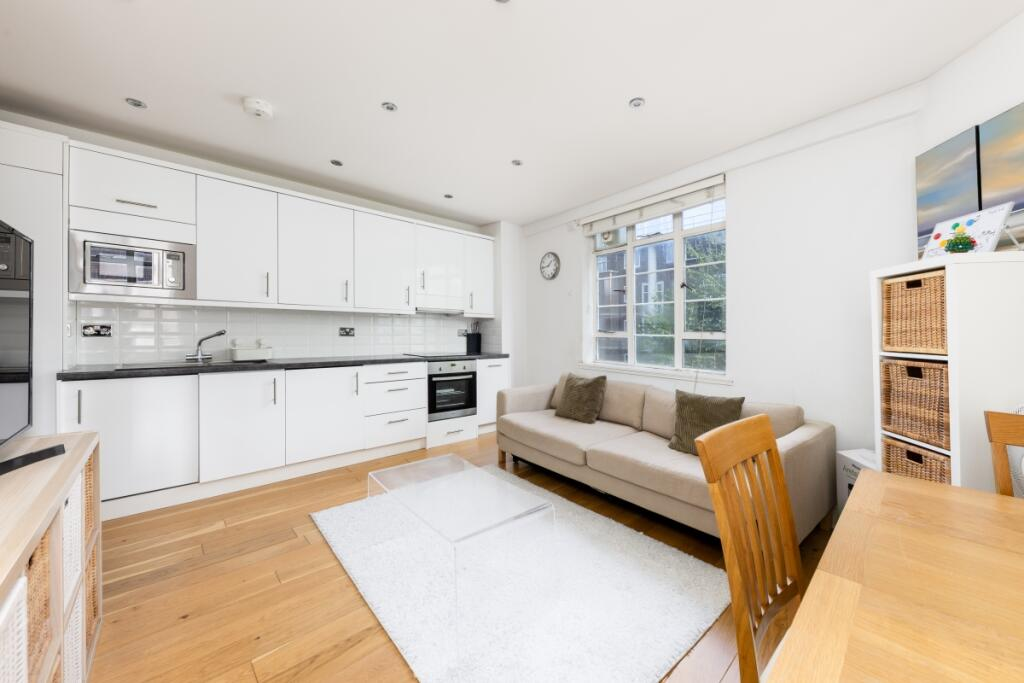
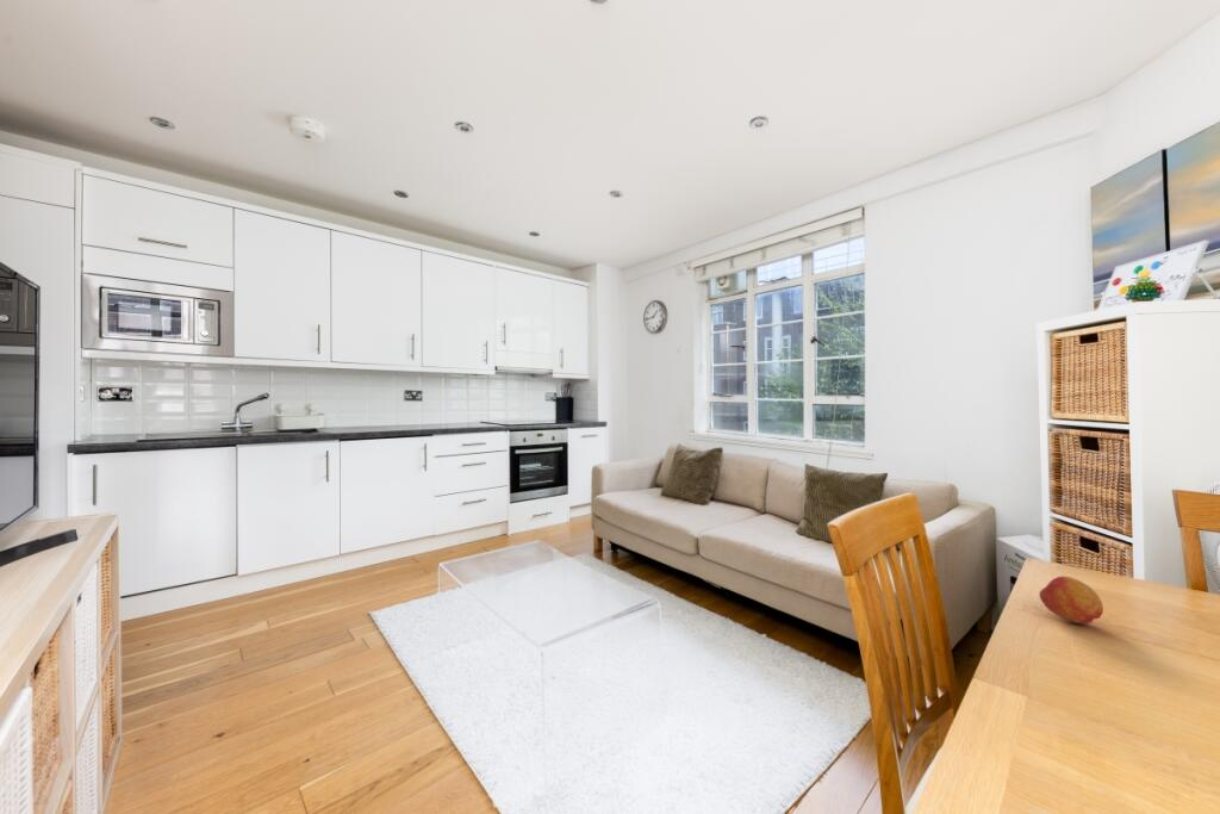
+ fruit (1071, 598)
